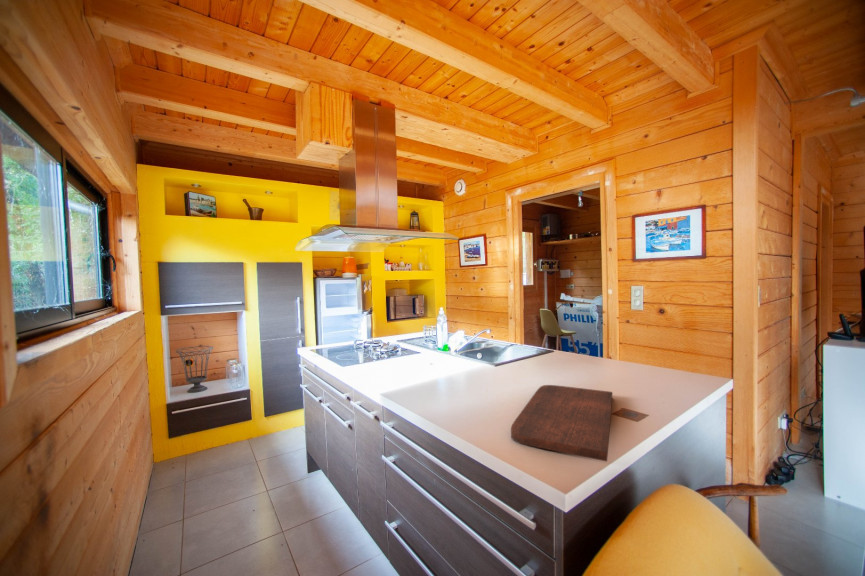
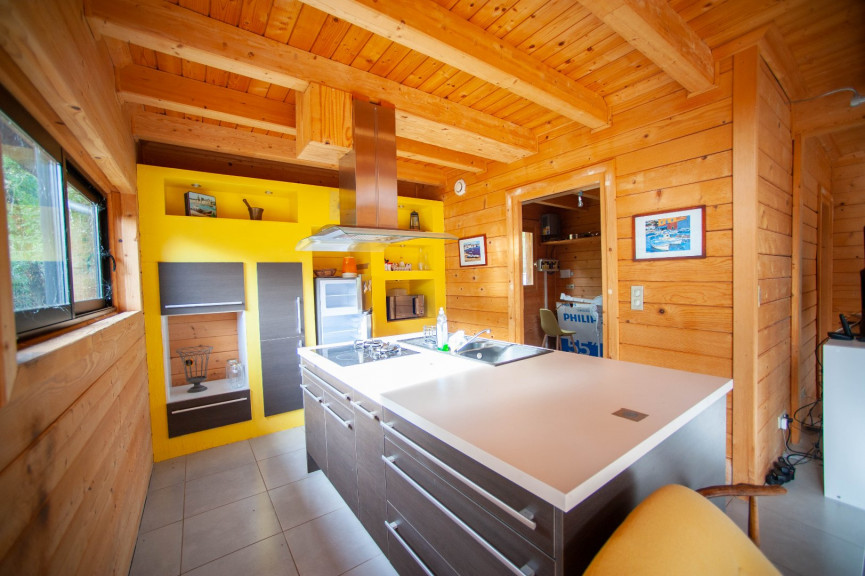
- cutting board (566, 413)
